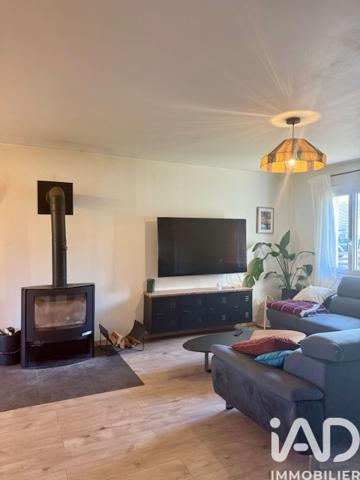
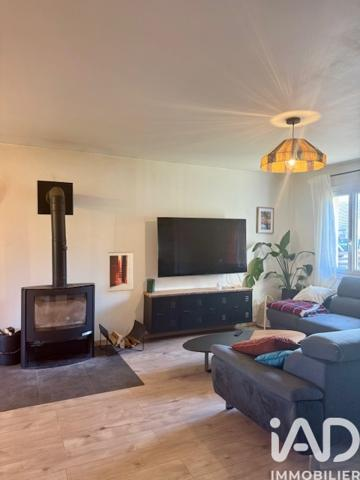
+ wall art (120, 271)
